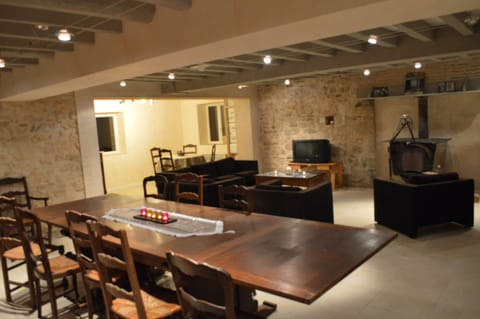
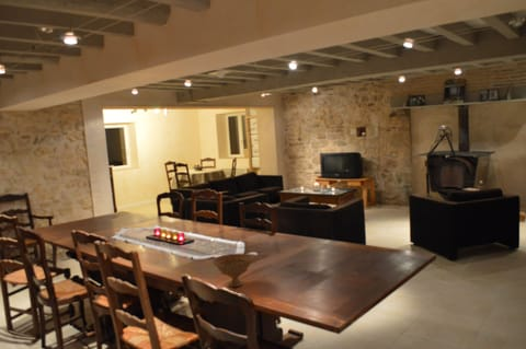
+ bowl (233, 271)
